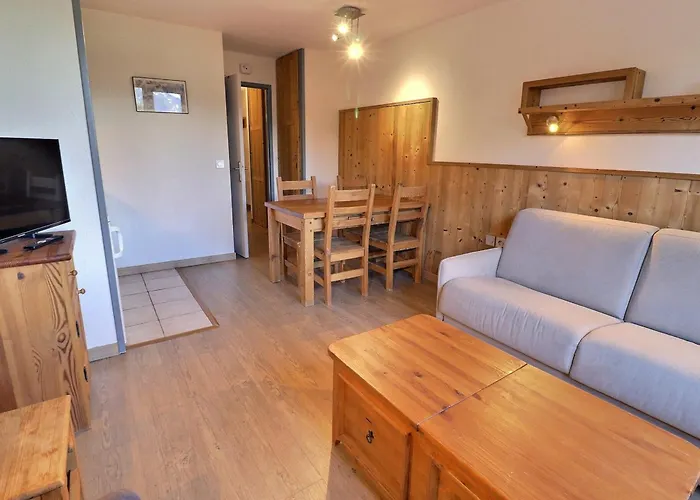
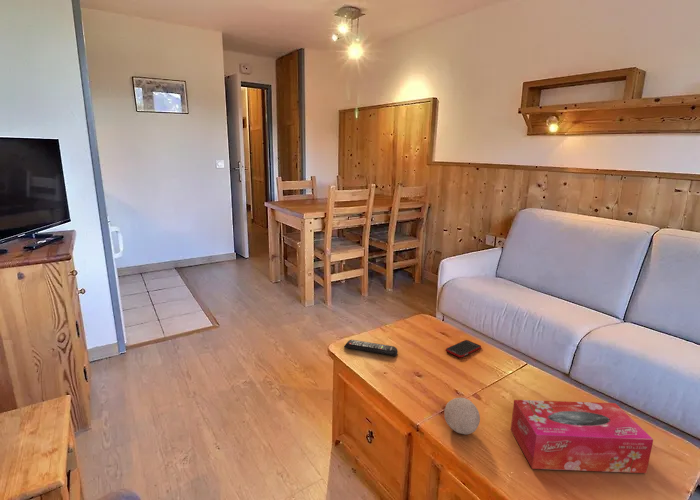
+ decorative ball (461, 415)
+ tissue box (576, 434)
+ cell phone (463, 348)
+ remote control (370, 347)
